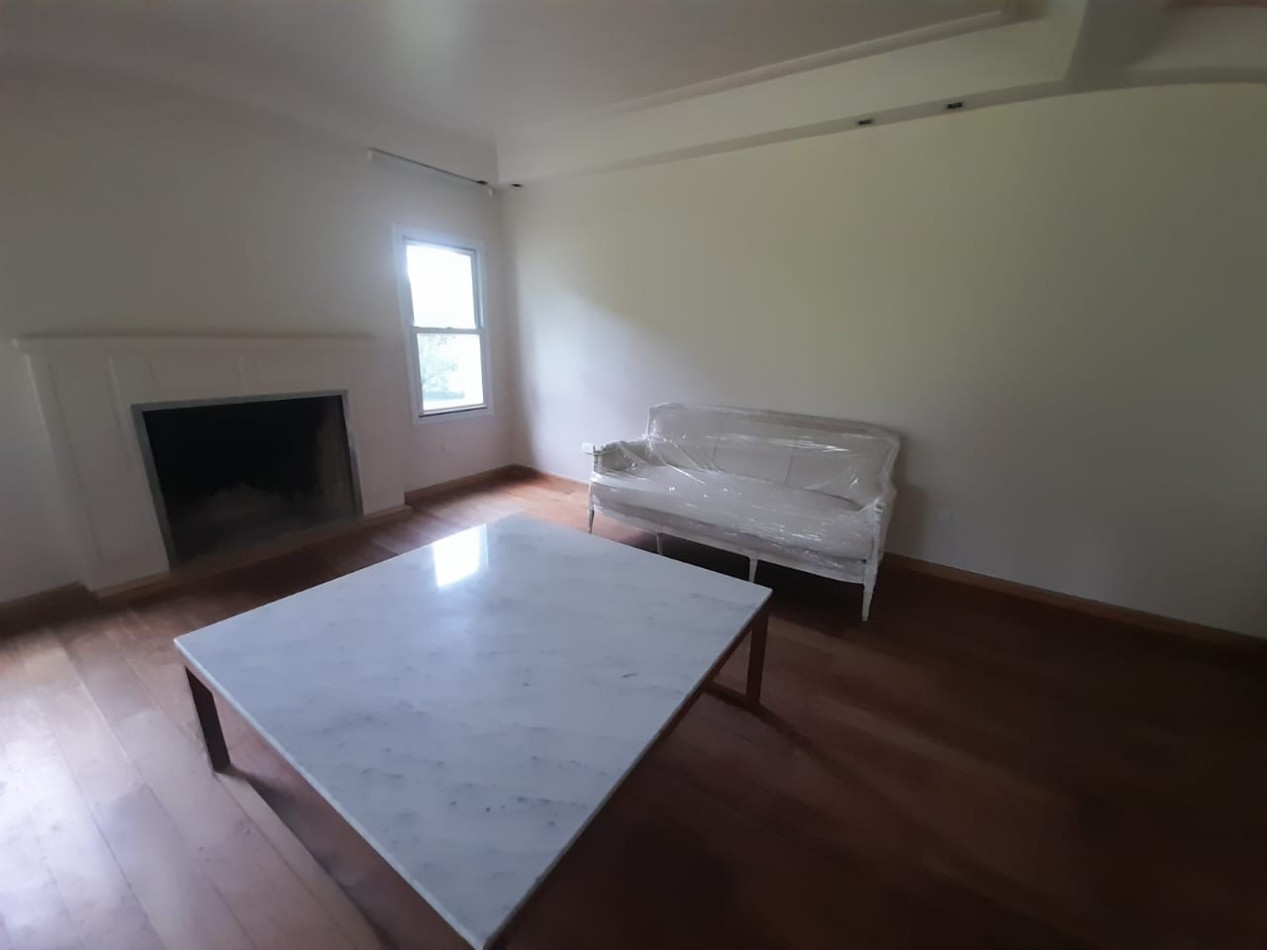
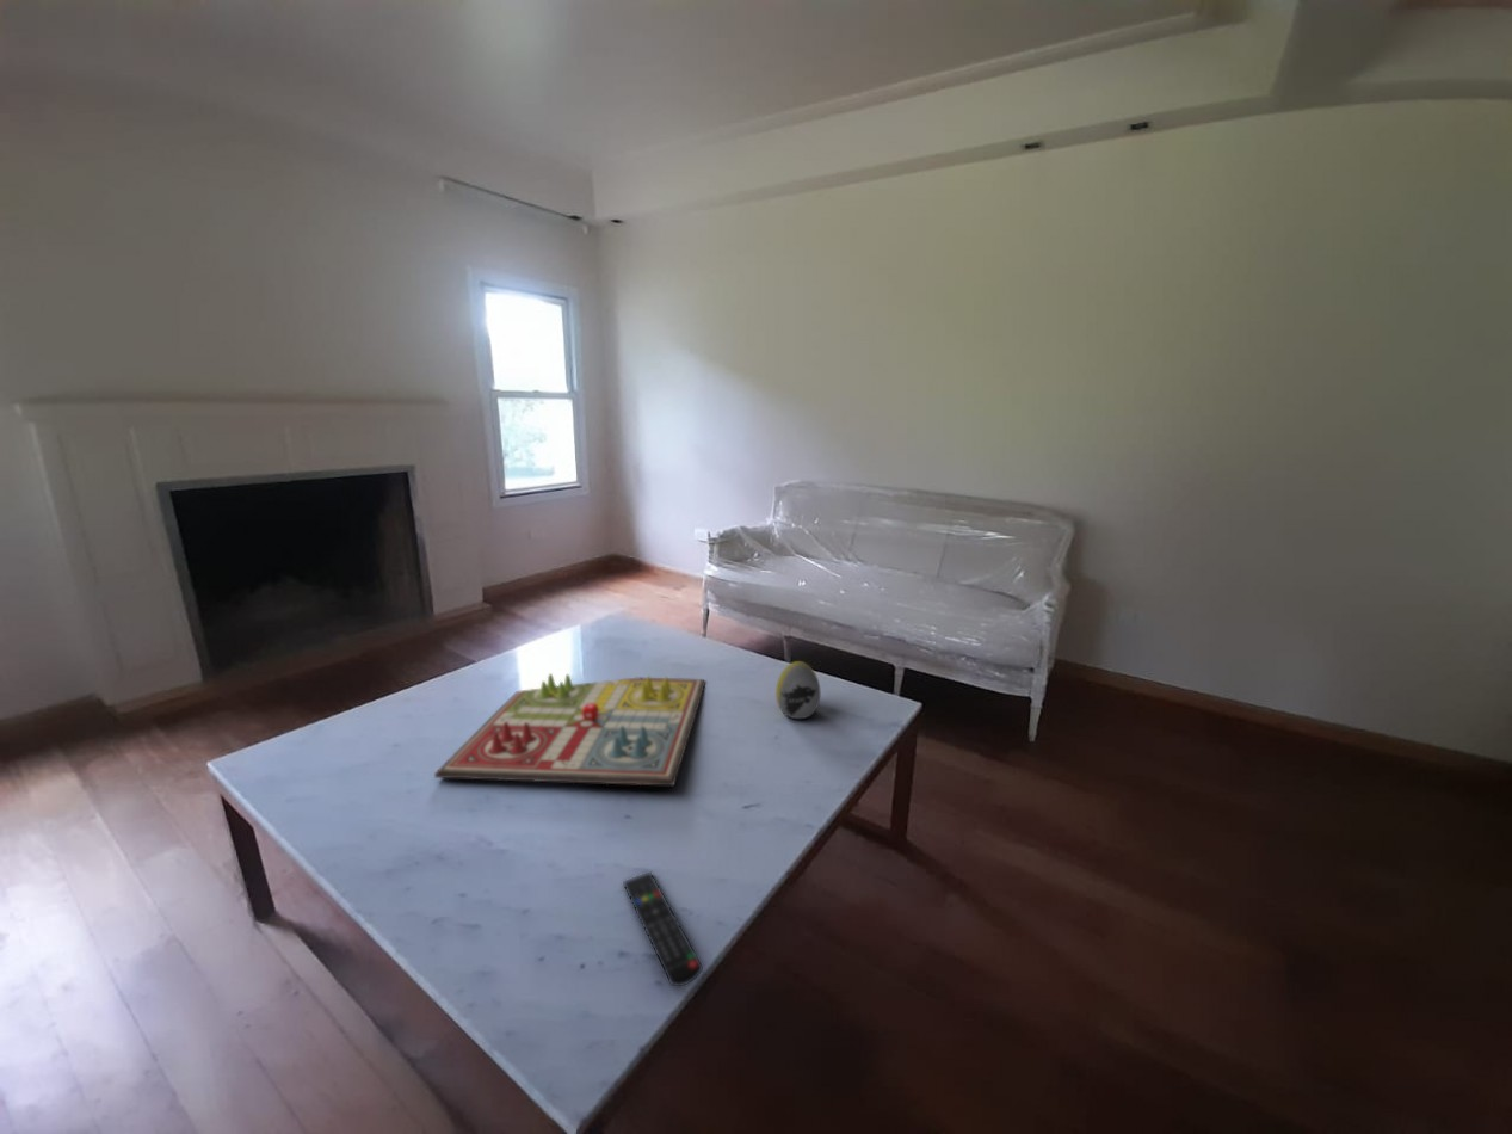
+ decorative egg (798, 686)
+ gameboard (590, 711)
+ remote control (660, 924)
